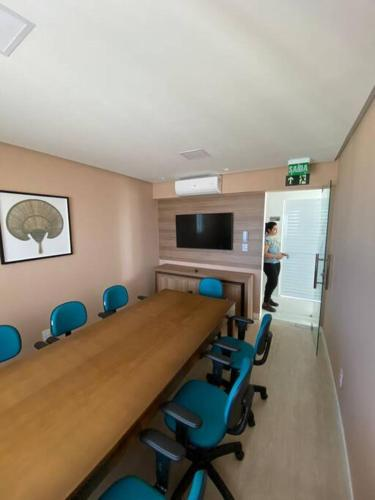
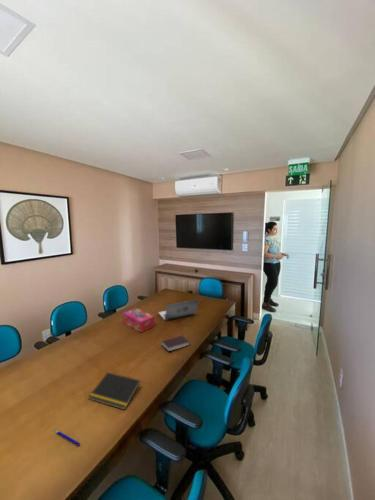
+ laptop (178, 306)
+ notepad (115, 389)
+ book (175, 342)
+ tissue box (138, 319)
+ pen (67, 437)
